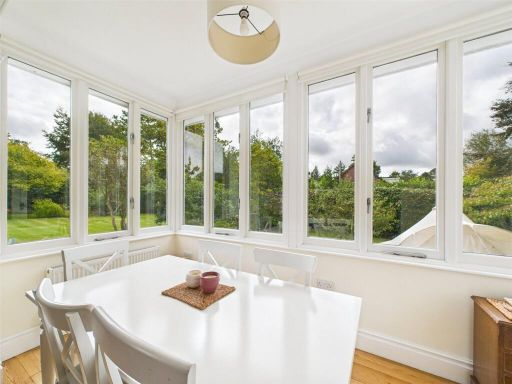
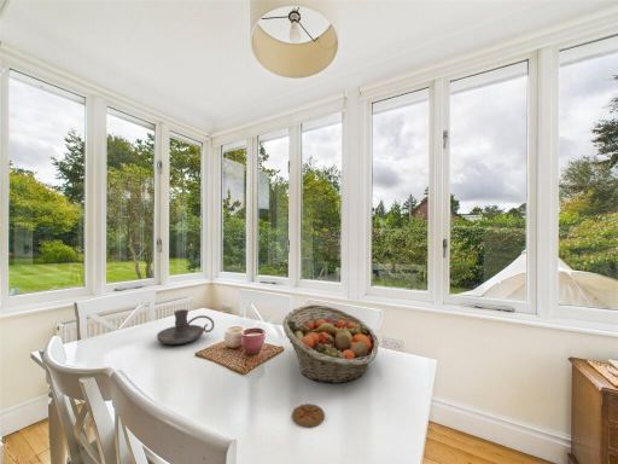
+ coaster (308, 414)
+ candle holder (186, 324)
+ fruit basket (331, 338)
